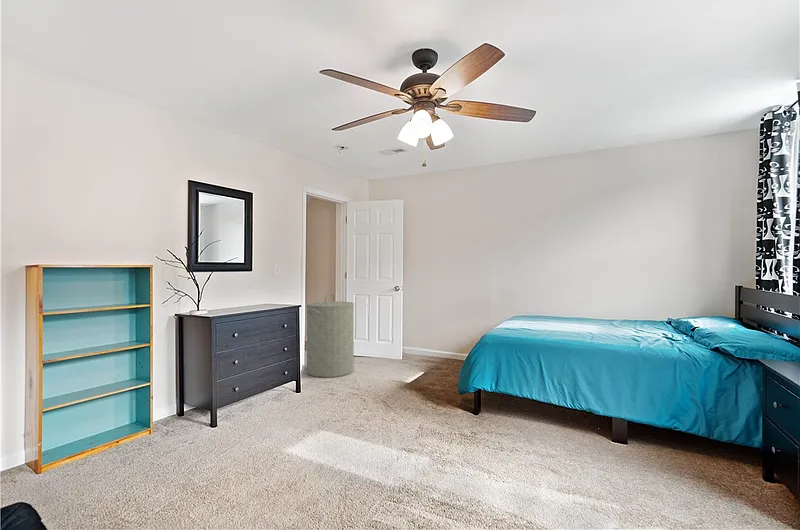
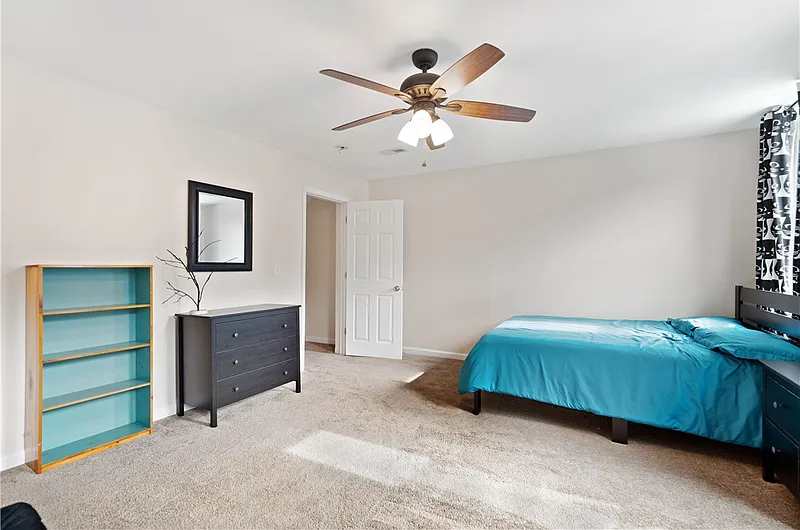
- laundry hamper (330, 332)
